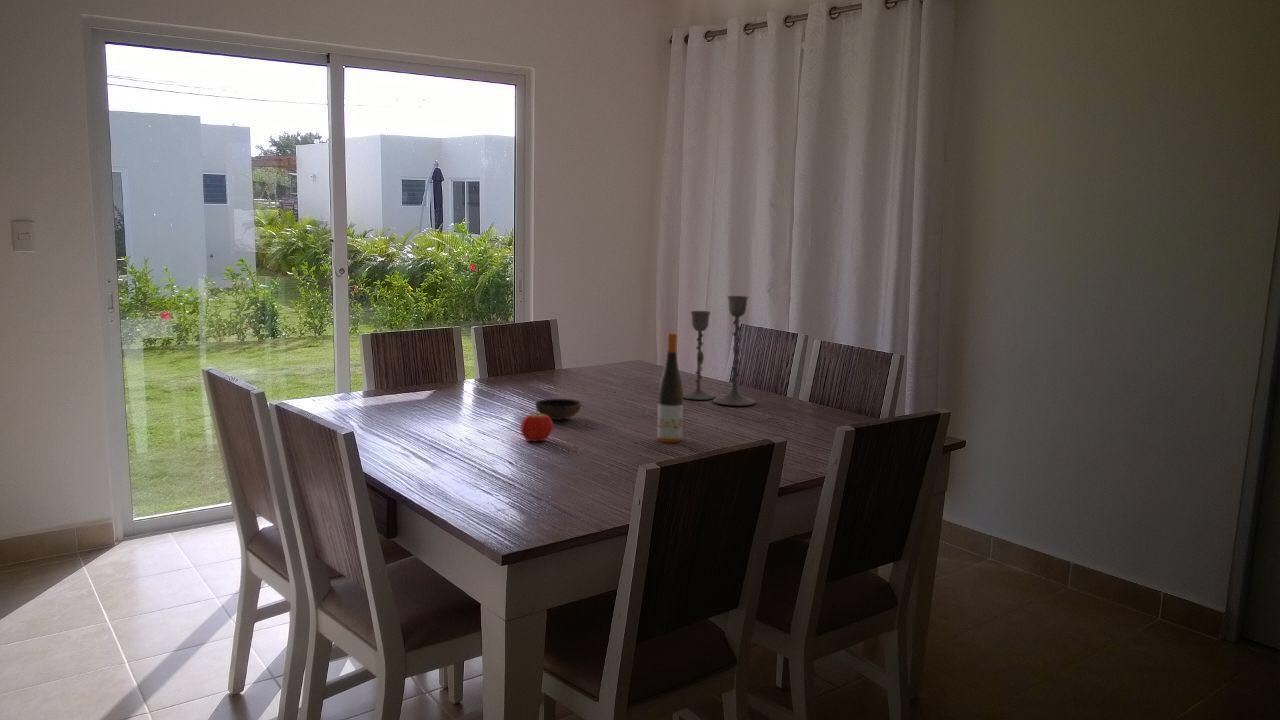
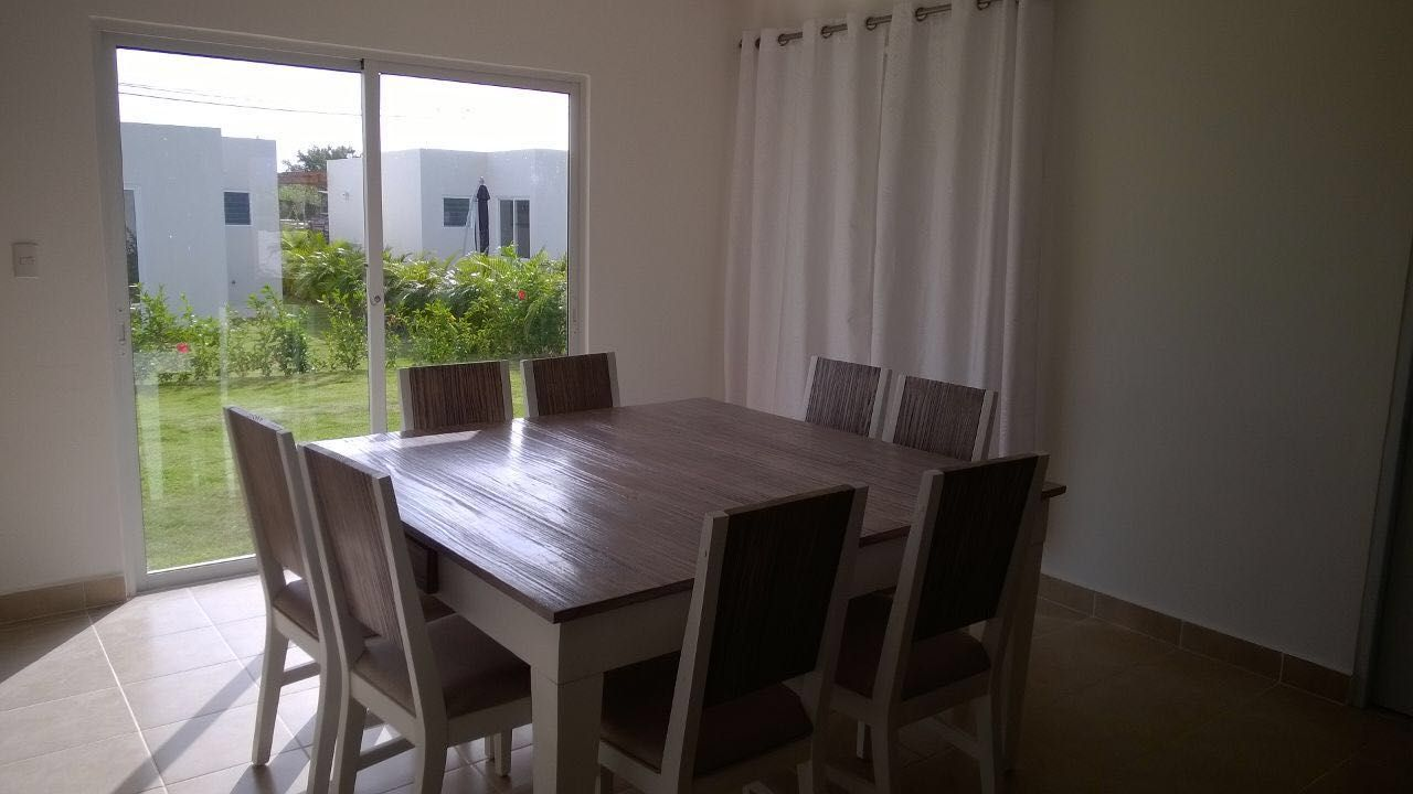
- candlestick (733, 348)
- wine bottle (670, 386)
- bowl (558, 410)
- fruit (536, 425)
